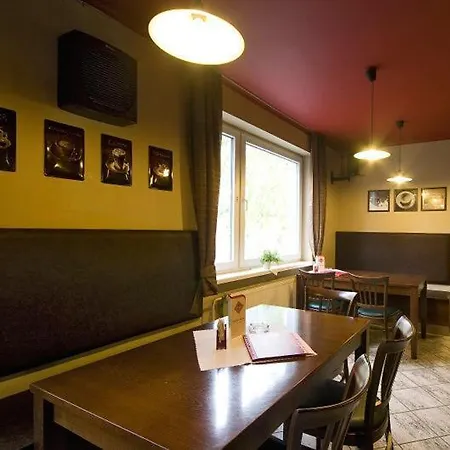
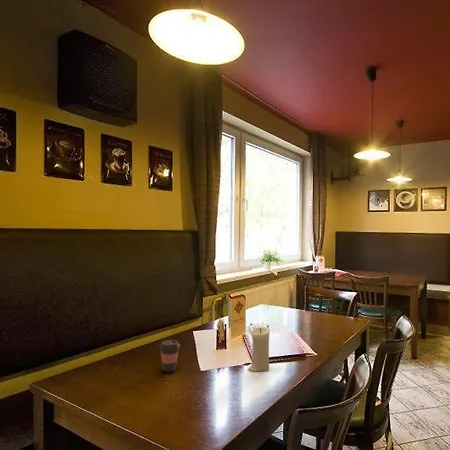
+ candle (259, 347)
+ coffee cup (169, 355)
